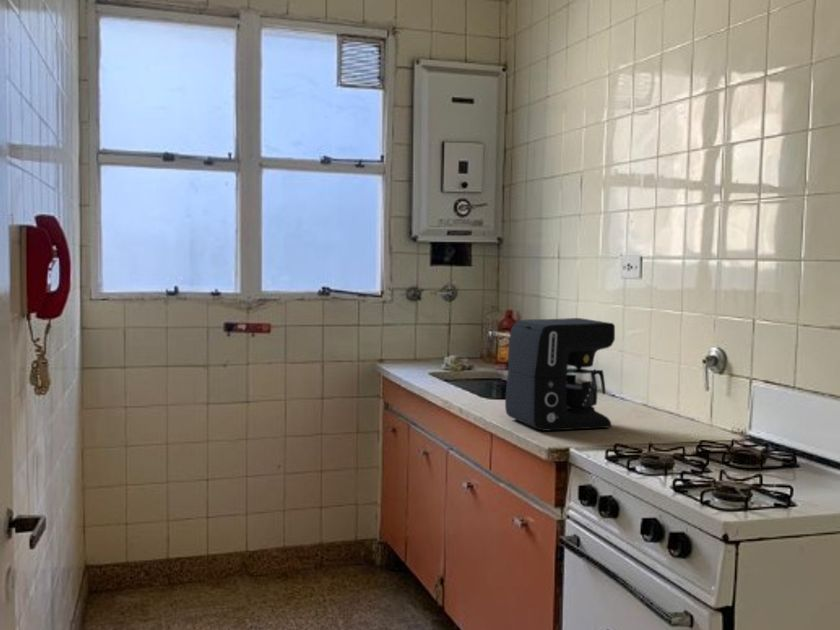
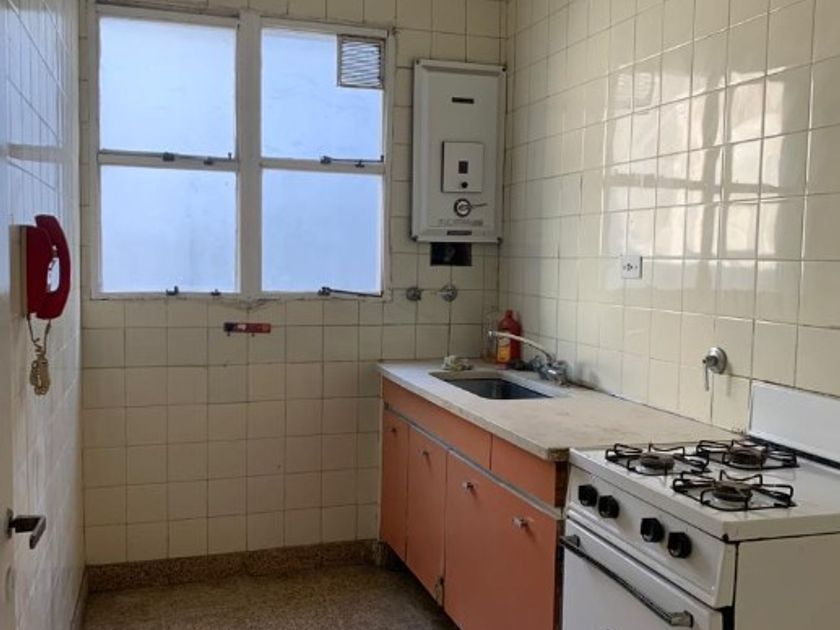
- coffee maker (564, 372)
